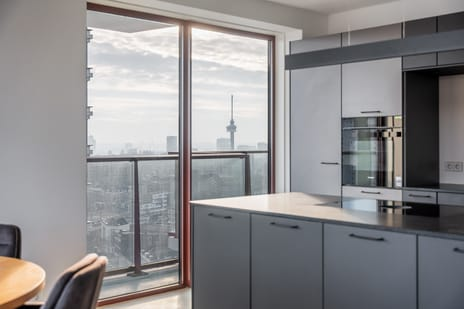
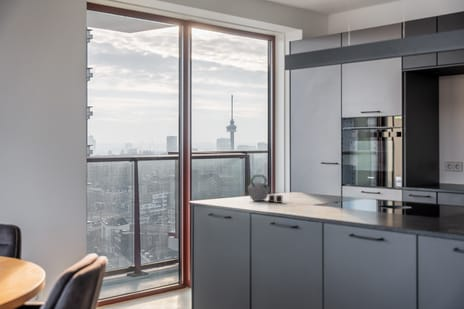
+ kettle (266, 188)
